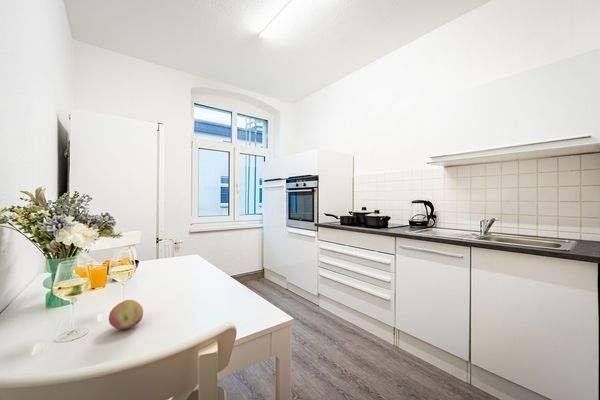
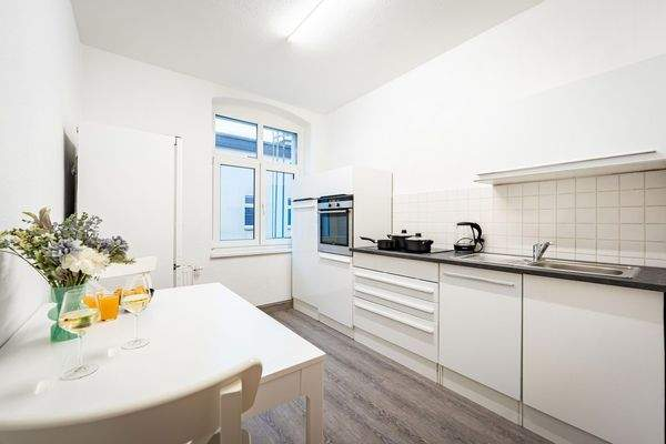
- fruit (126, 313)
